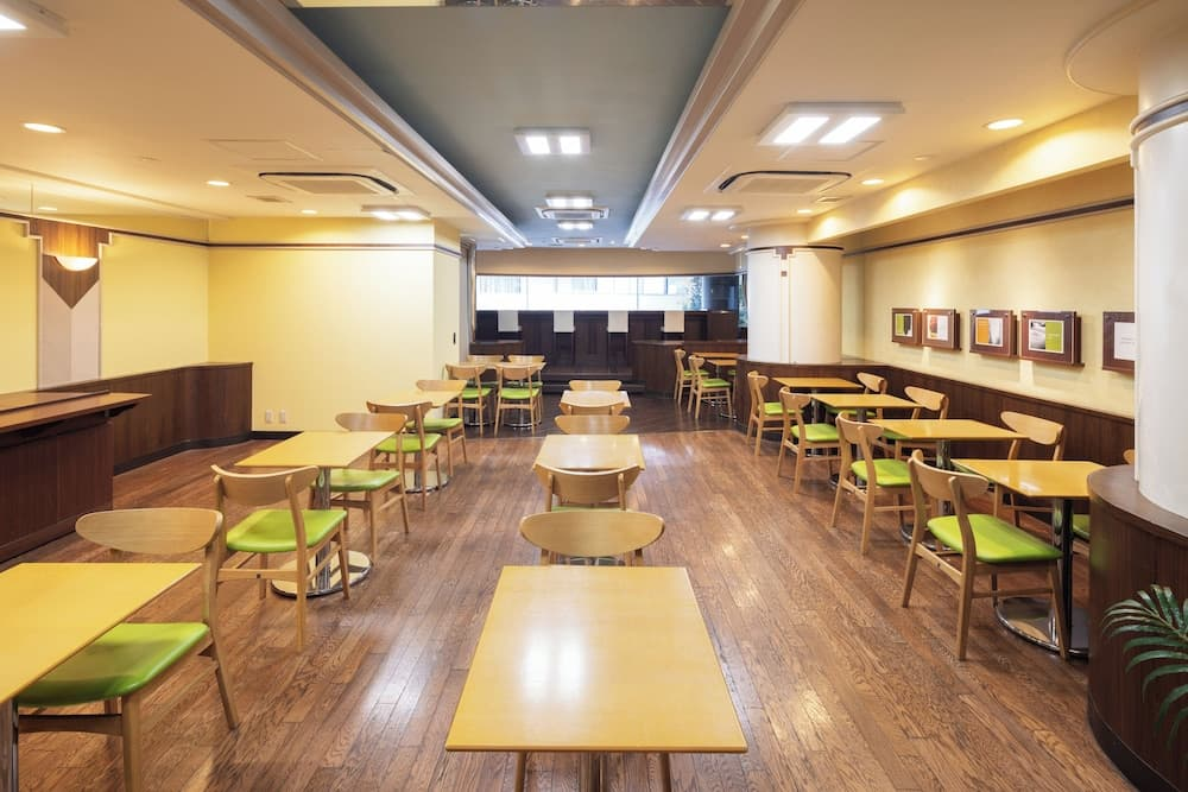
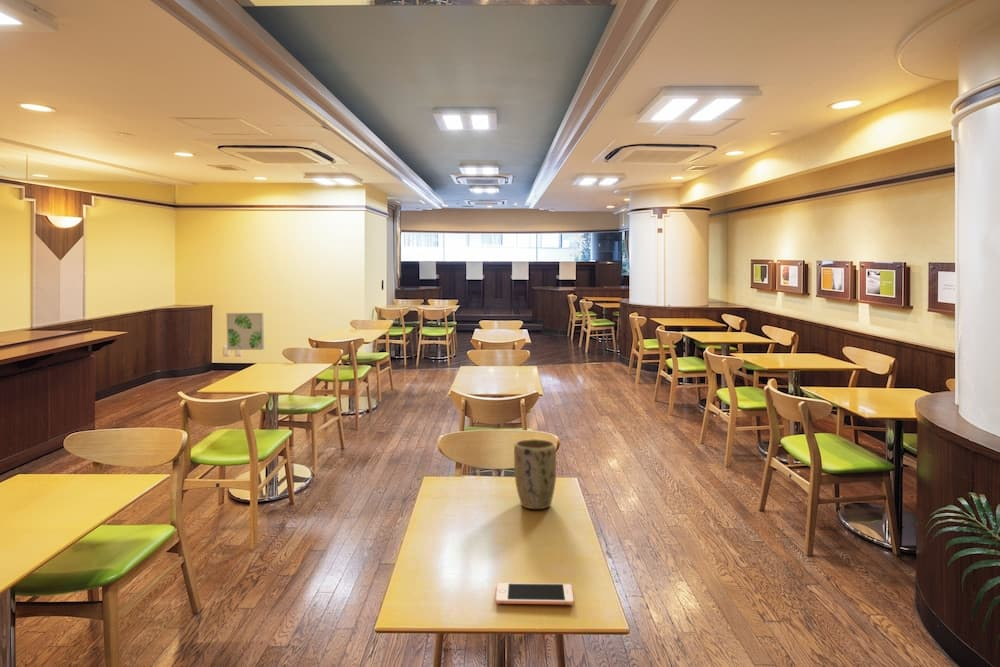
+ cell phone (534, 593)
+ wall art (245, 331)
+ plant pot (535, 474)
